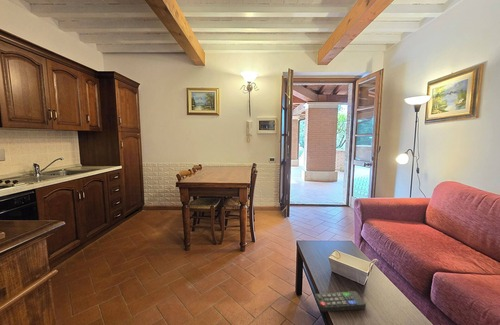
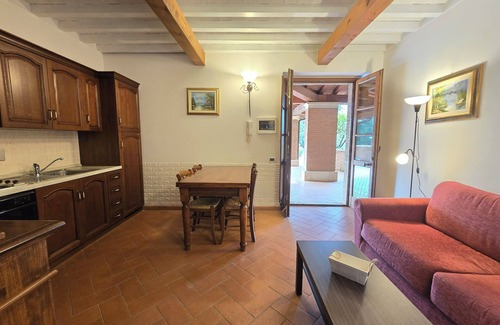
- remote control (339, 300)
